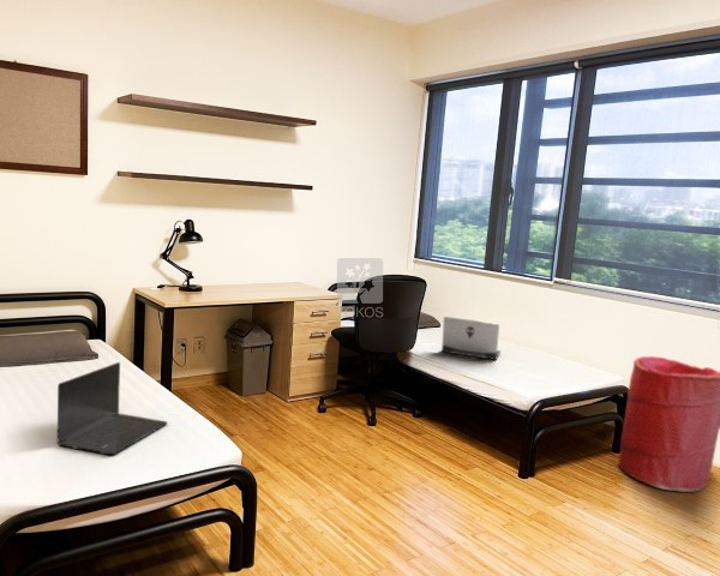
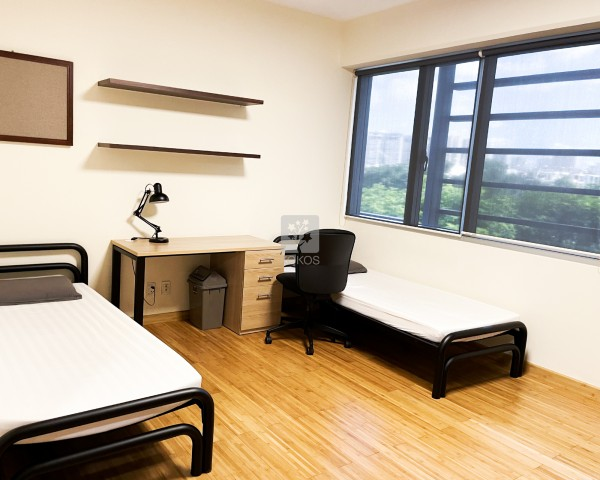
- laptop (472, 335)
- laundry hamper (671, 418)
- laptop (116, 404)
